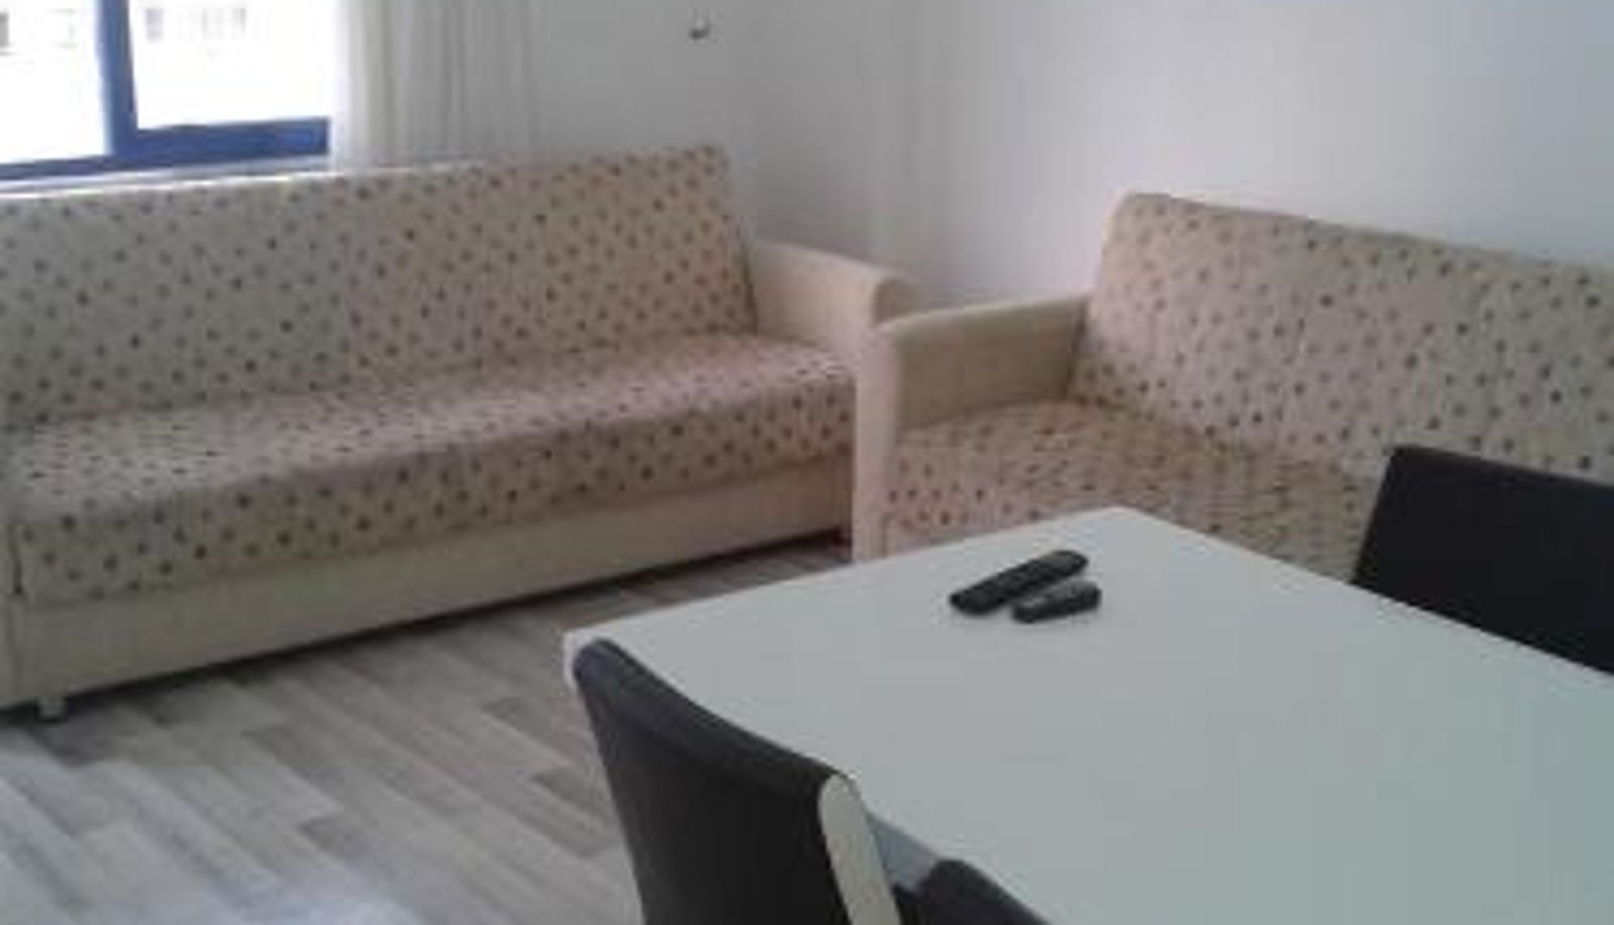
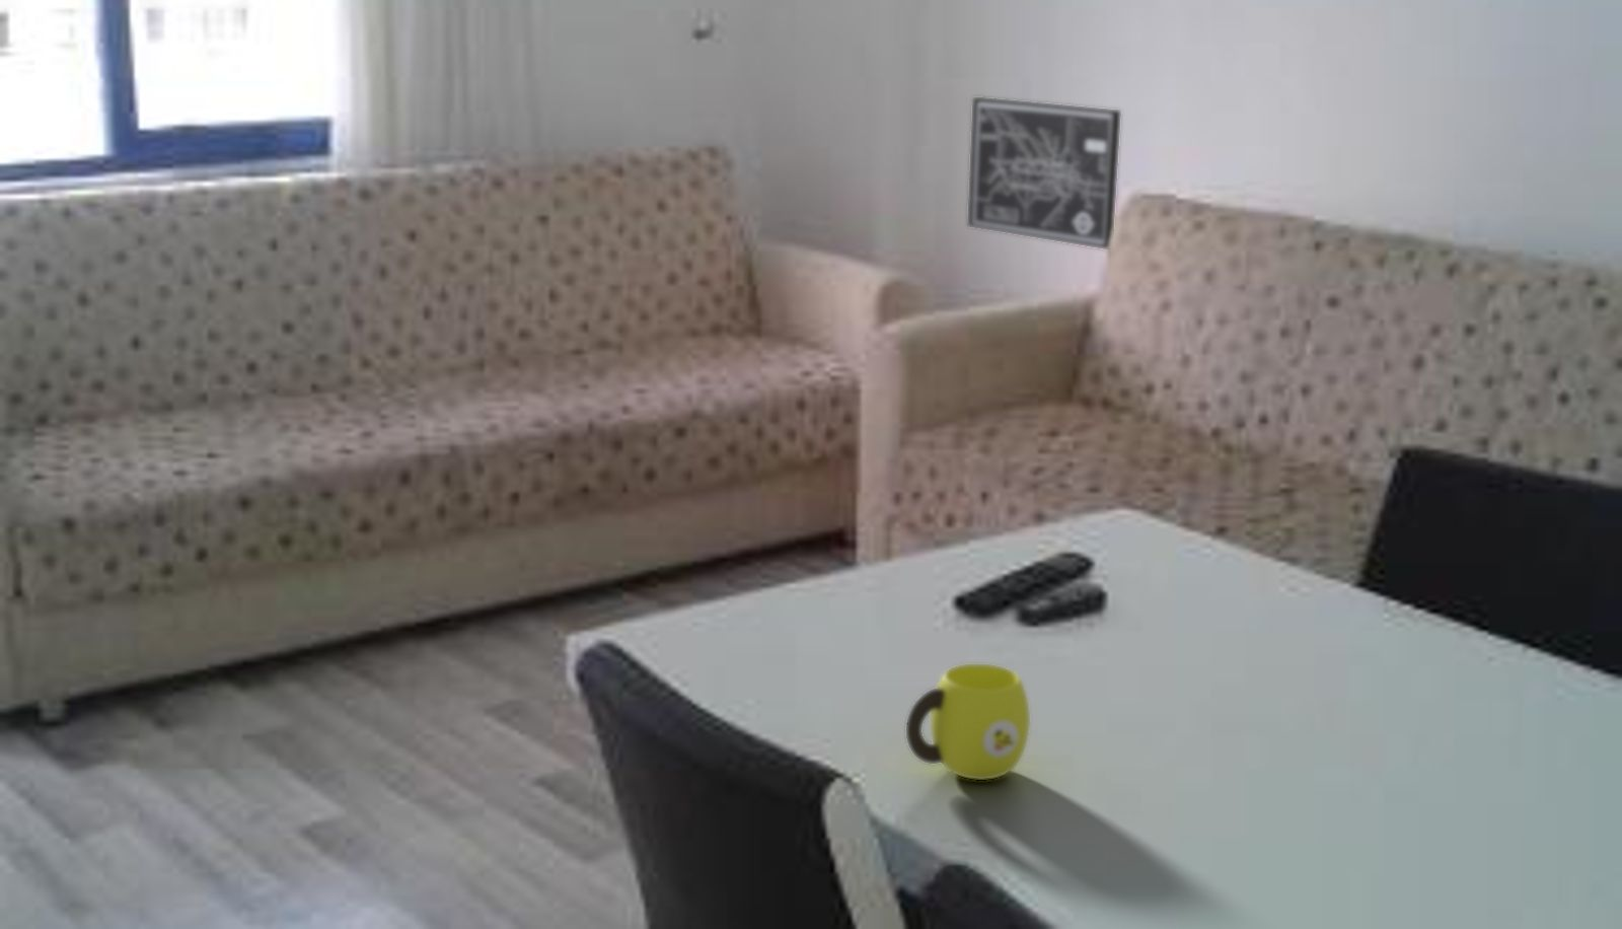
+ wall art (1040, 170)
+ cup (966, 725)
